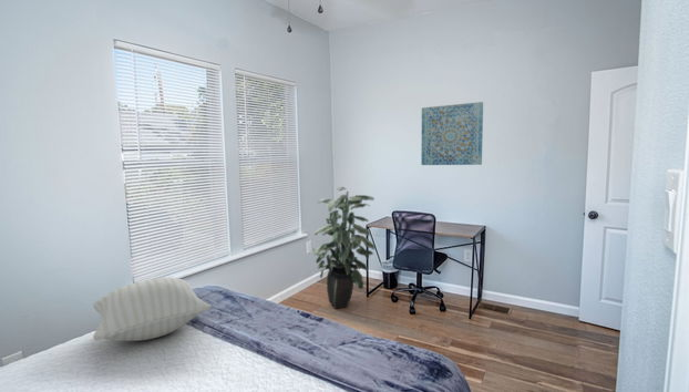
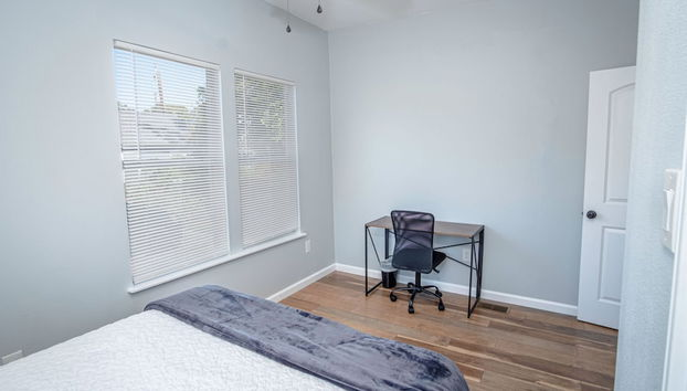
- wall art (450, 135)
- indoor plant (343, 248)
- pillow (150, 306)
